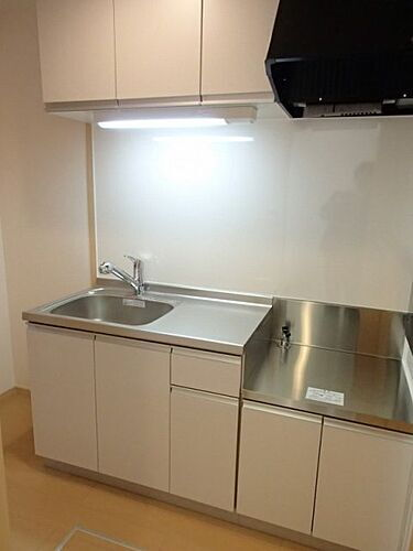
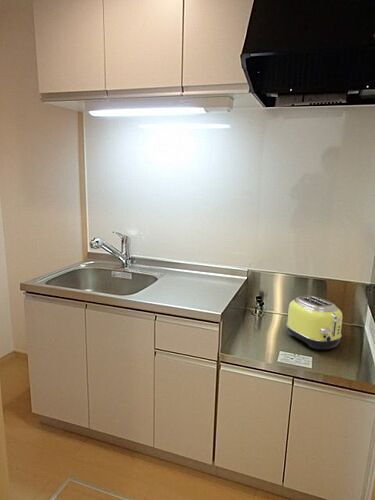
+ toaster (315, 321)
